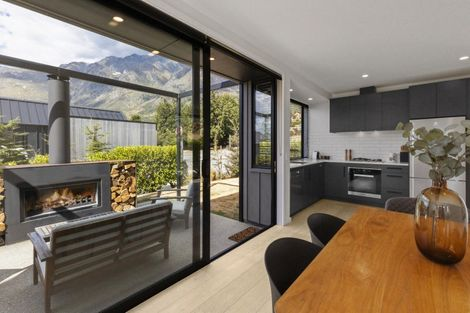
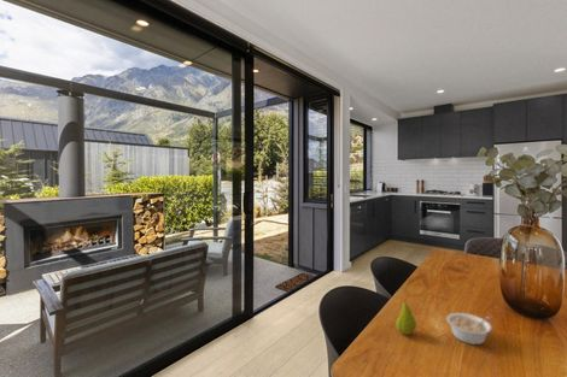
+ fruit (405, 314)
+ legume (468, 326)
